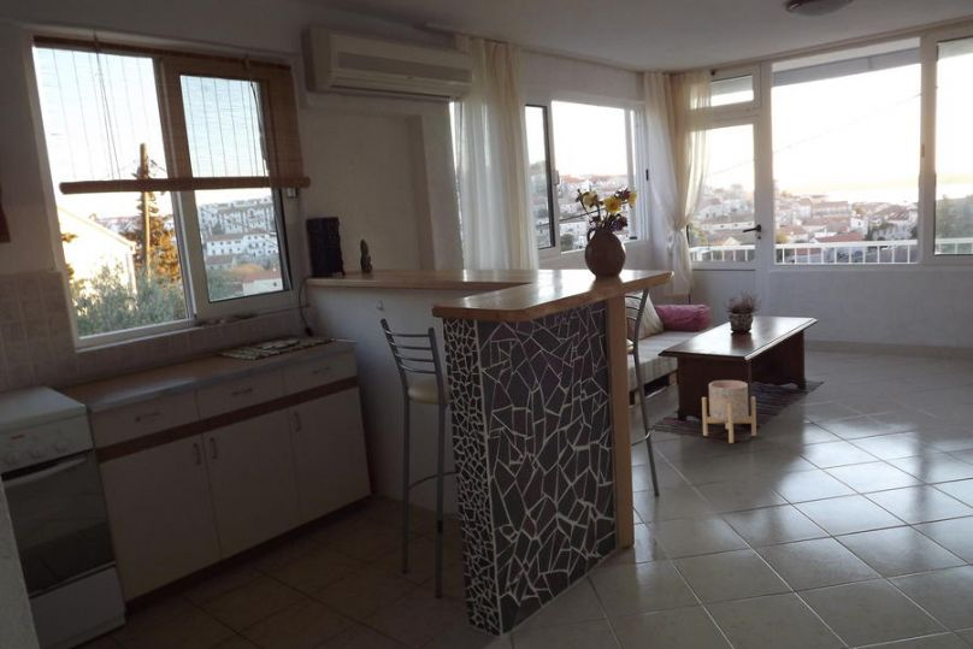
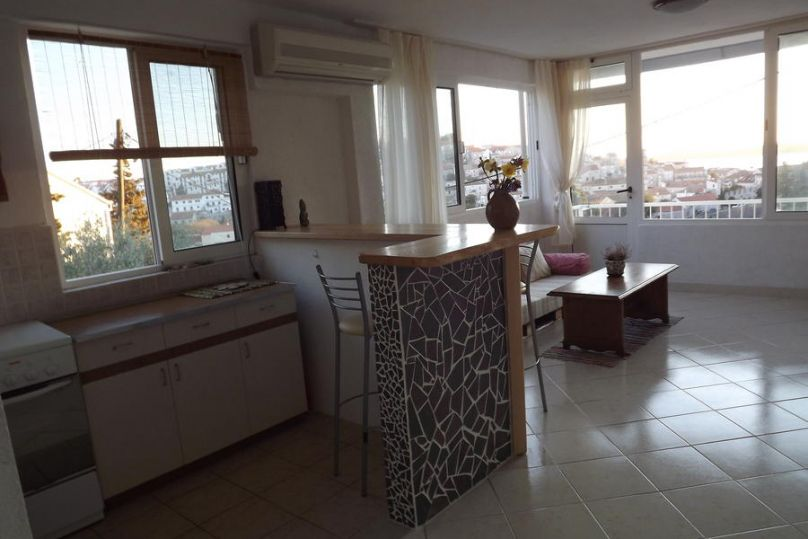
- planter (729, 409)
